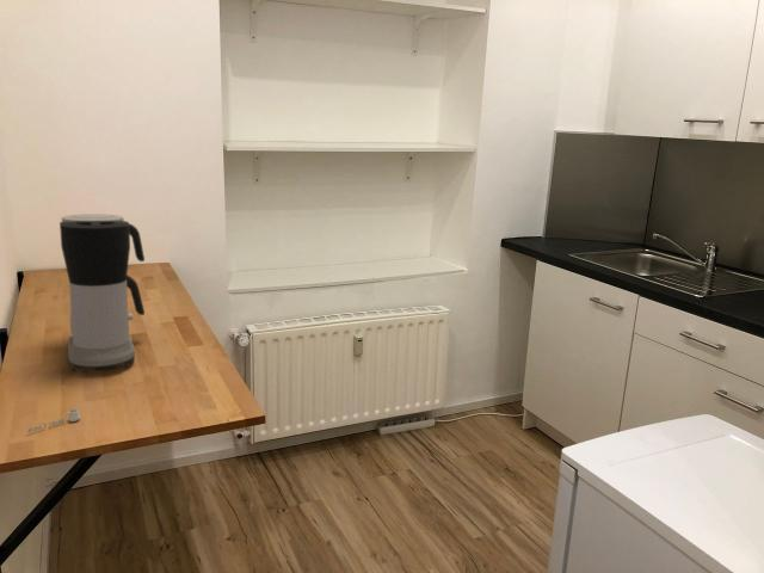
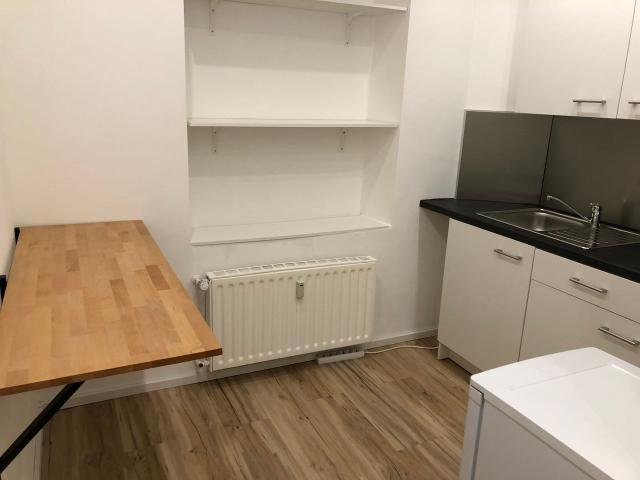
- coffee maker (106, 286)
- cup (54, 421)
